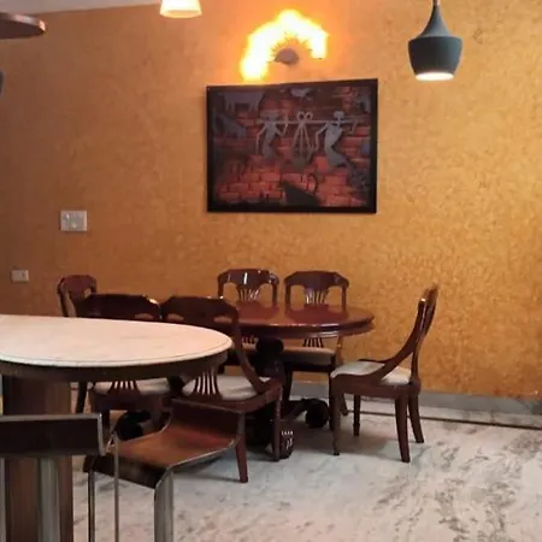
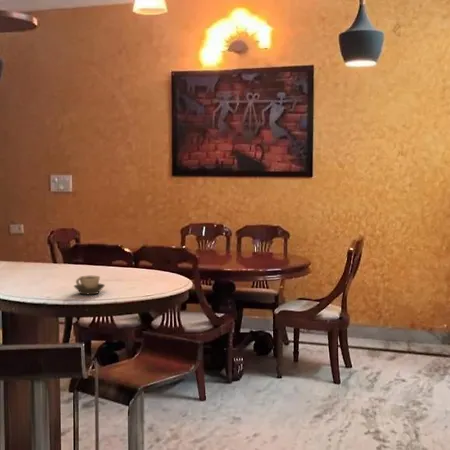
+ cup (89, 284)
